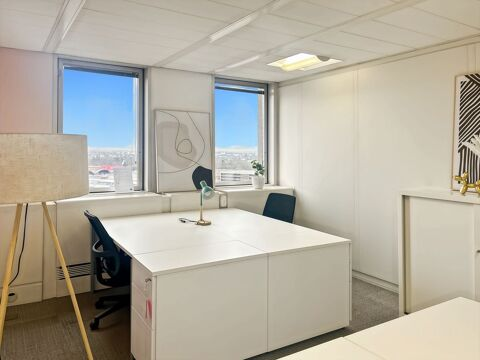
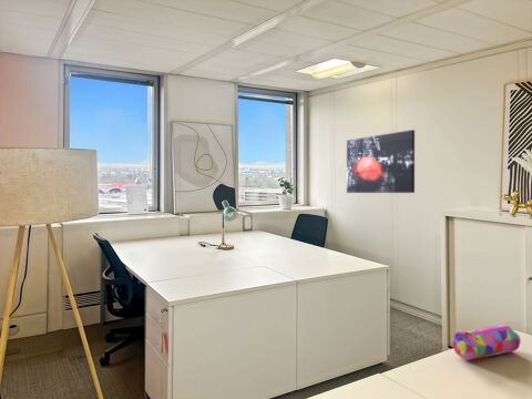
+ wall art (377, 164)
+ pencil case (485, 341)
